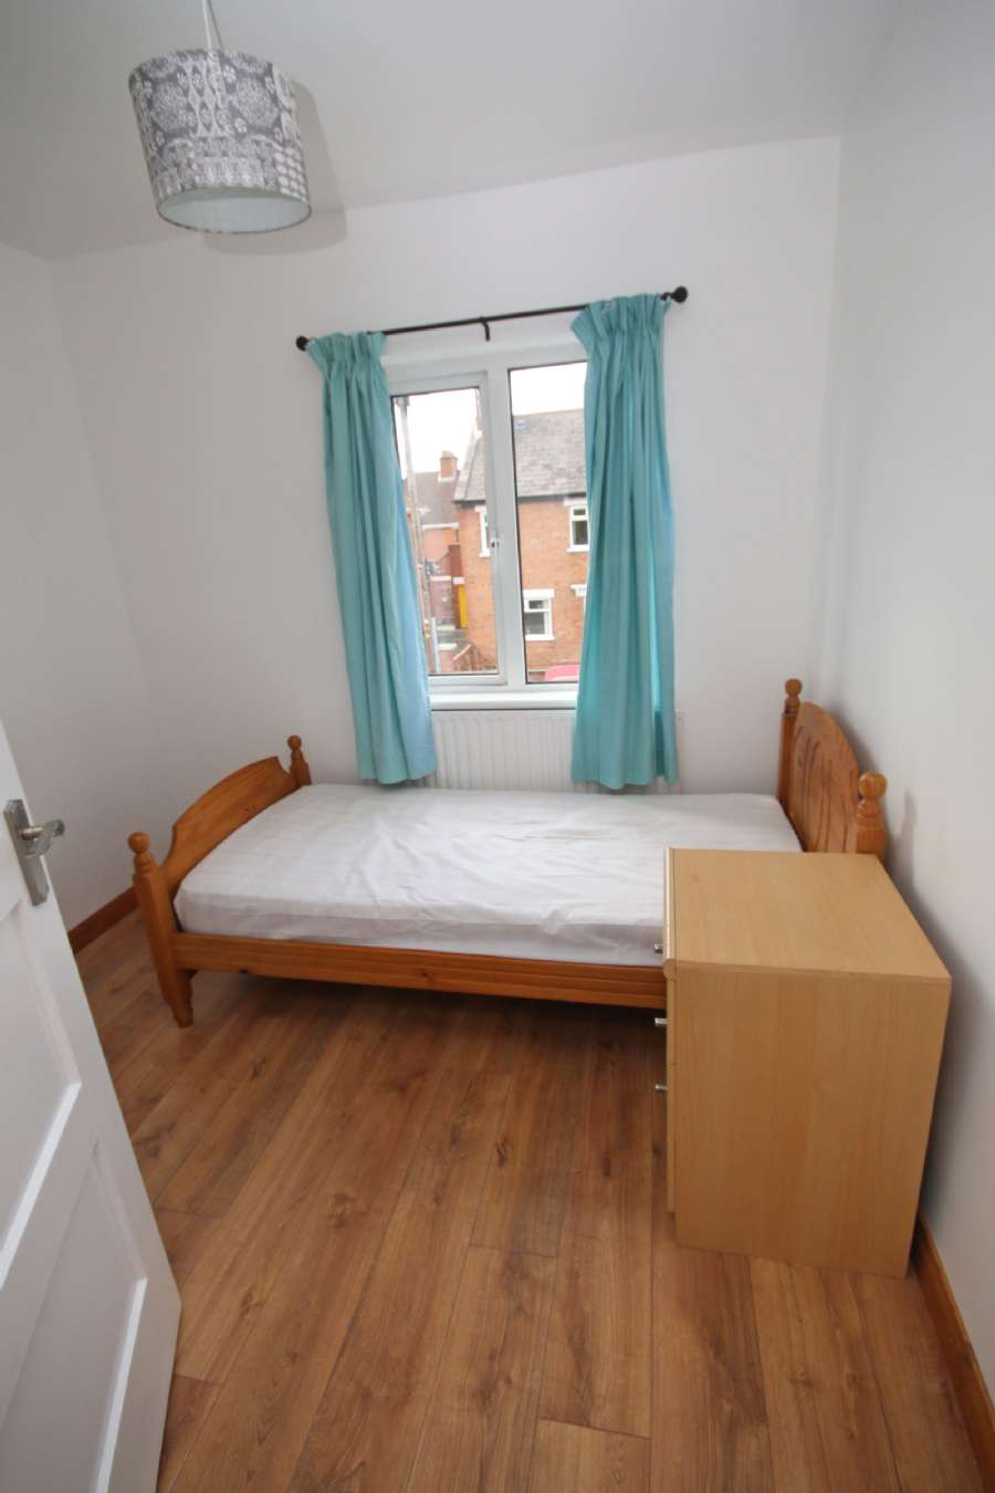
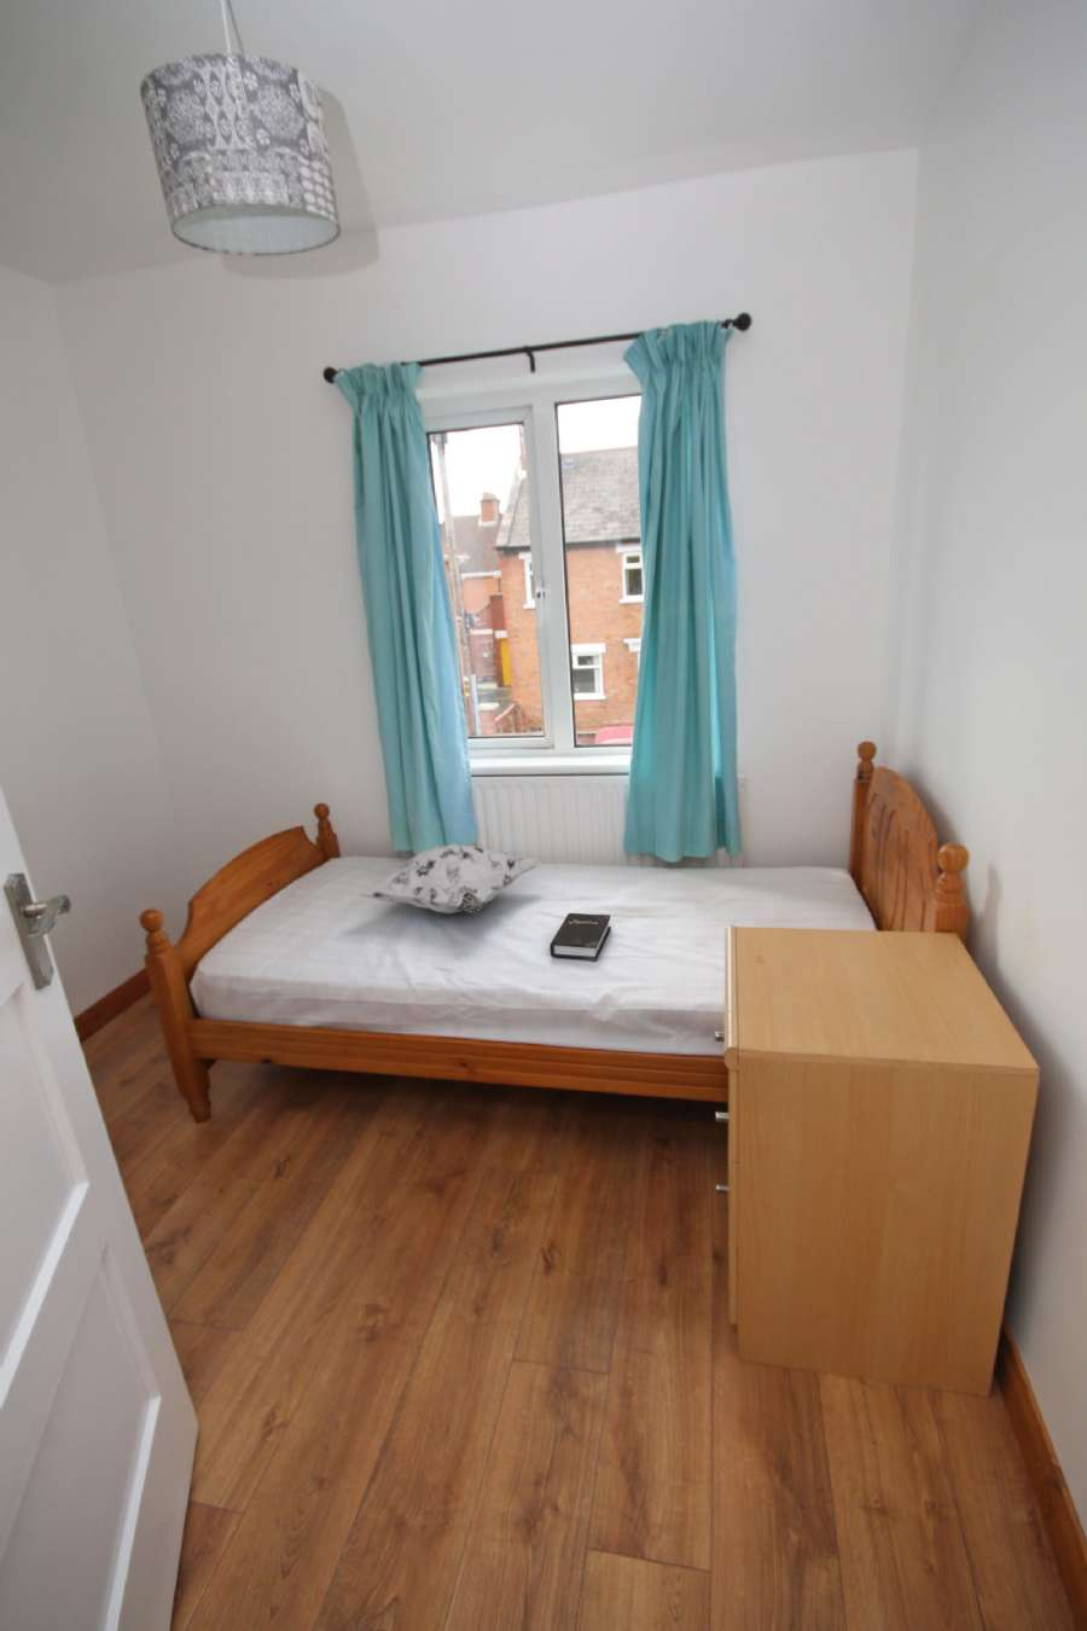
+ hardback book (581, 936)
+ decorative pillow (453, 877)
